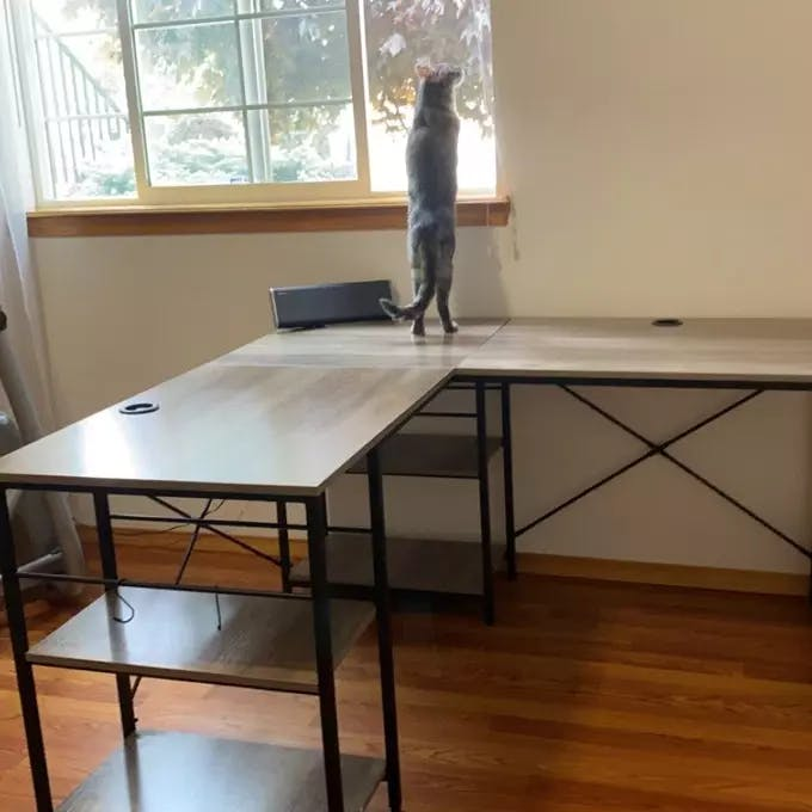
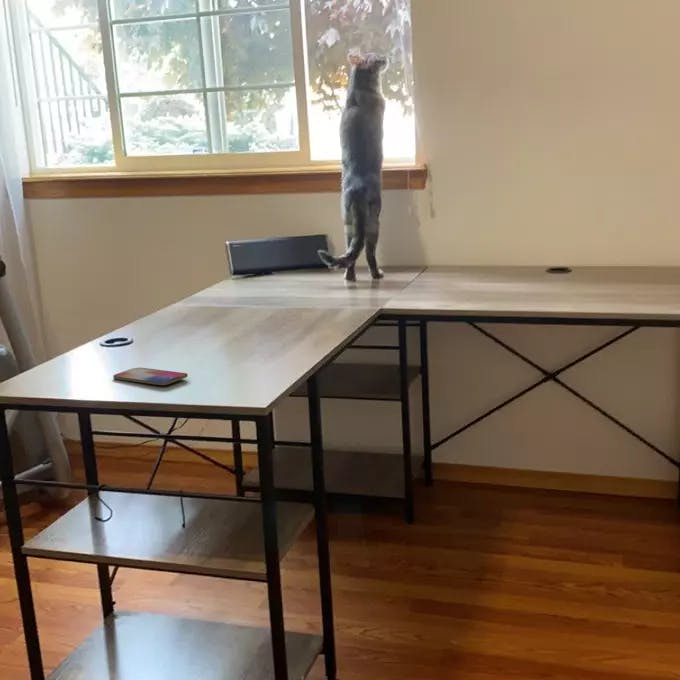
+ smartphone (150, 376)
